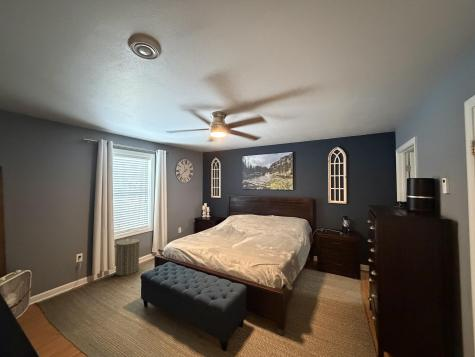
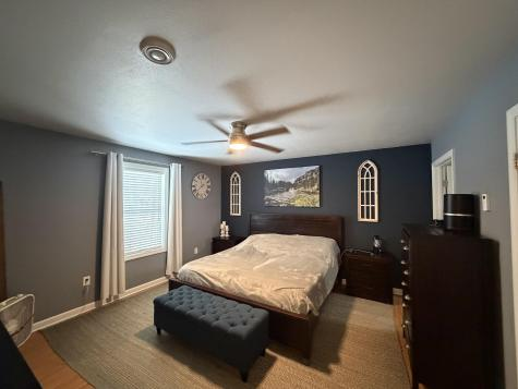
- laundry hamper (127, 253)
